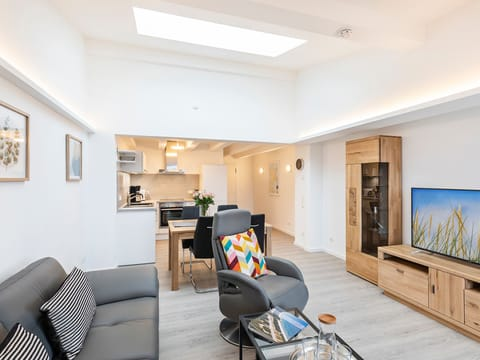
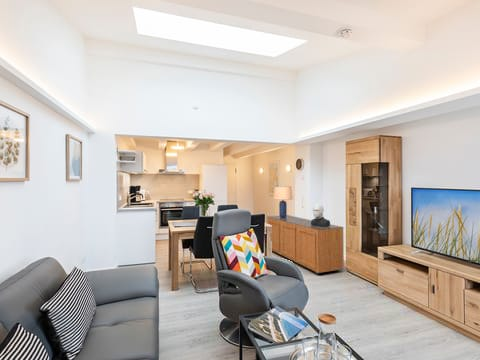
+ lamp (282, 201)
+ sculpture bust (318, 214)
+ sideboard (299, 240)
